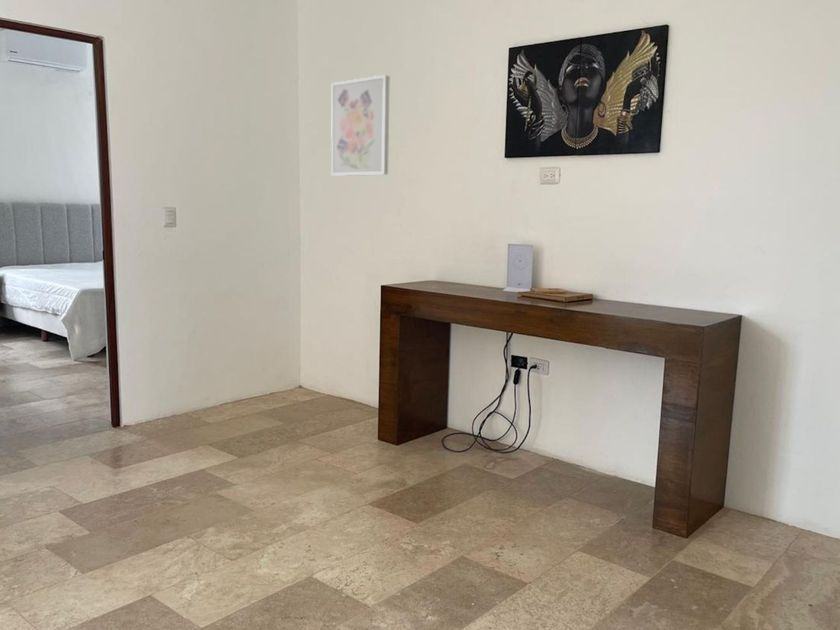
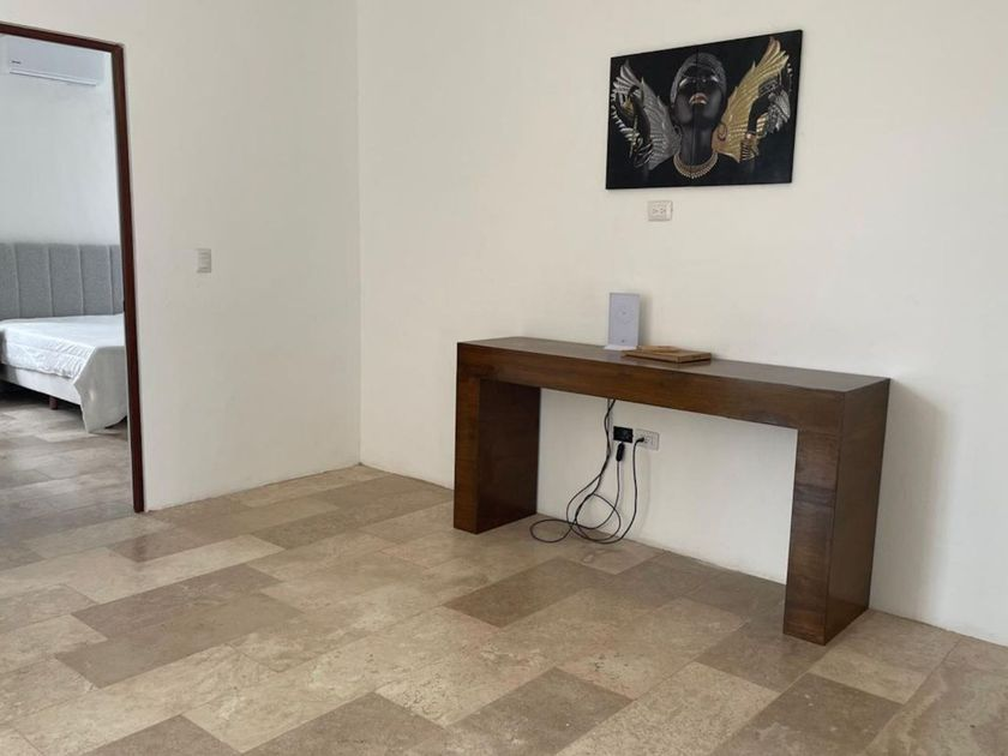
- wall art (359, 127)
